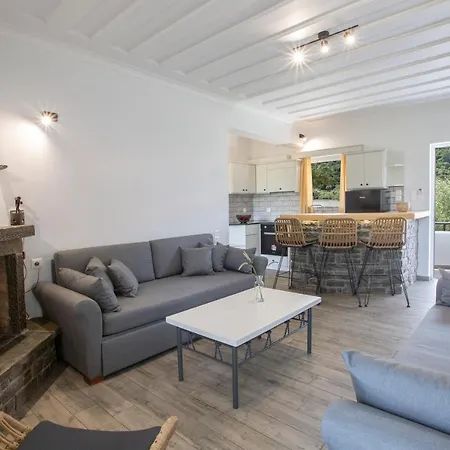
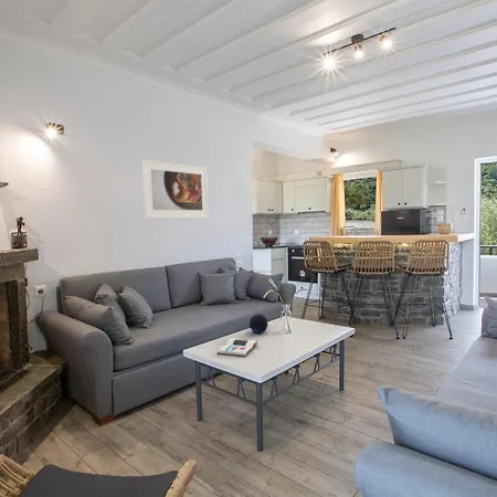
+ book (237, 346)
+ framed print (178, 191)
+ decorative orb (258, 324)
